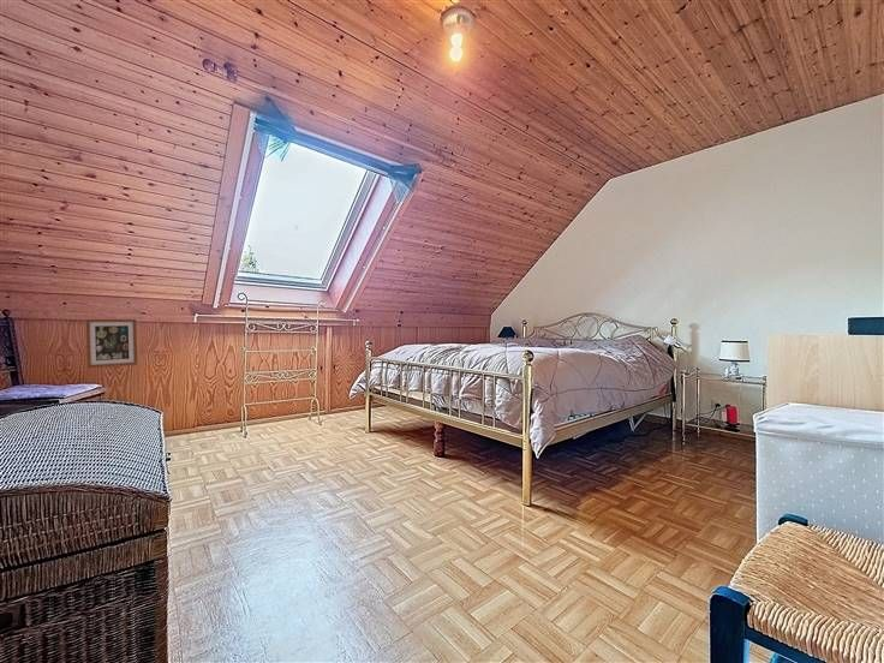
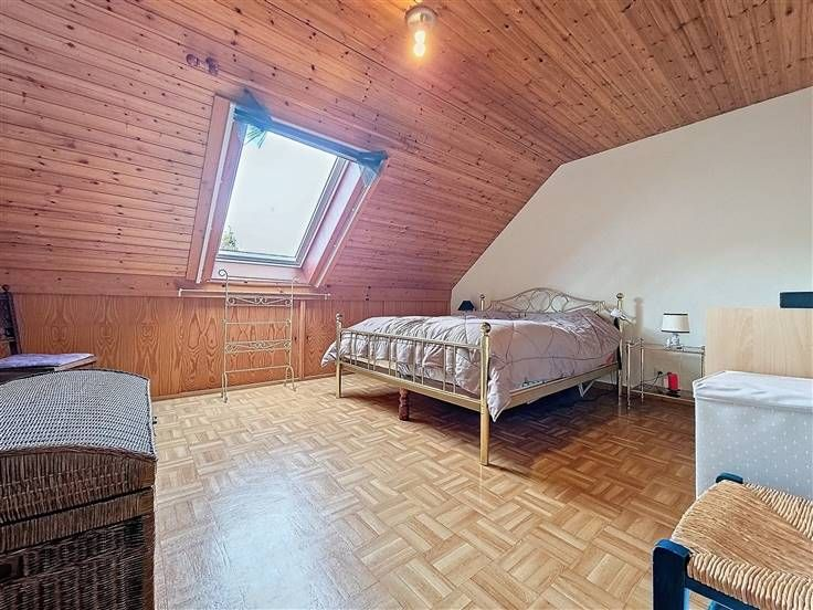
- wall art (112, 342)
